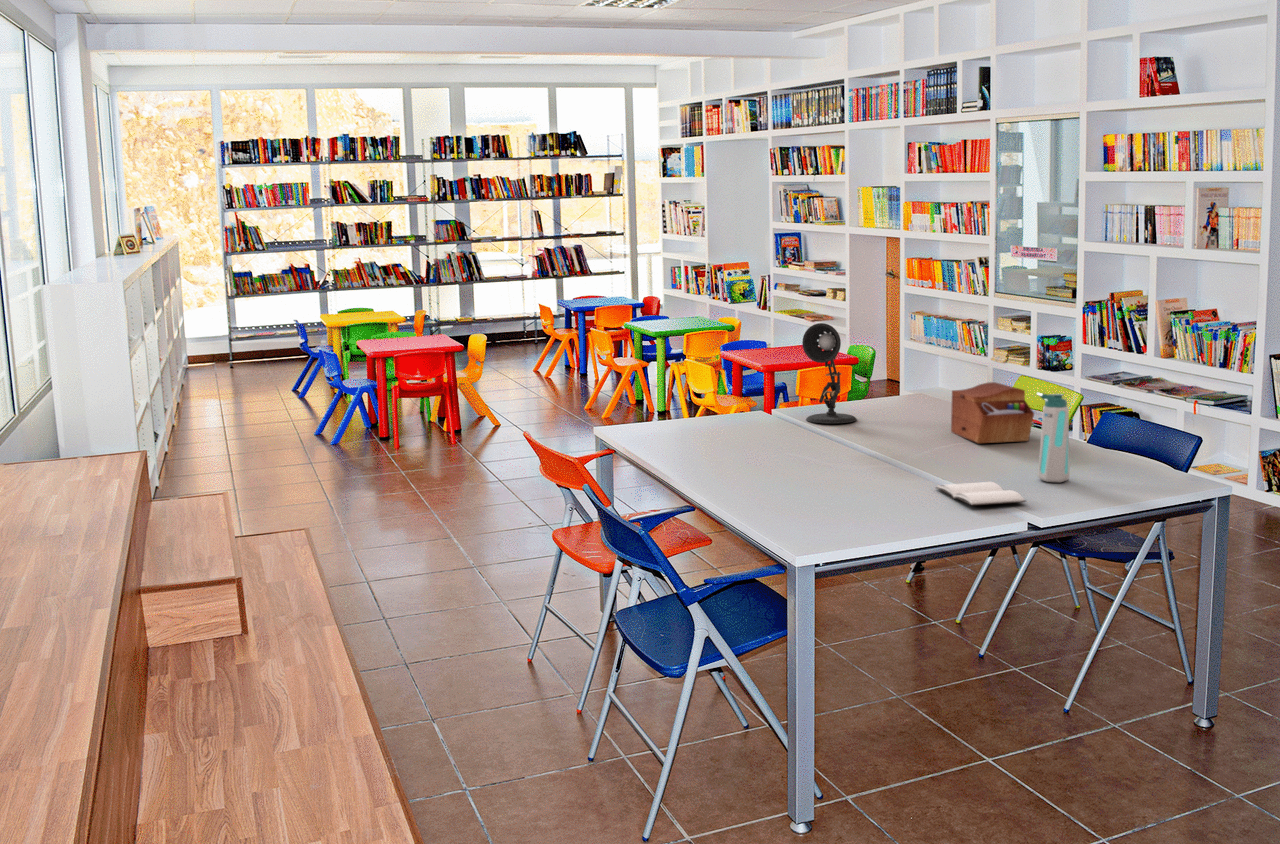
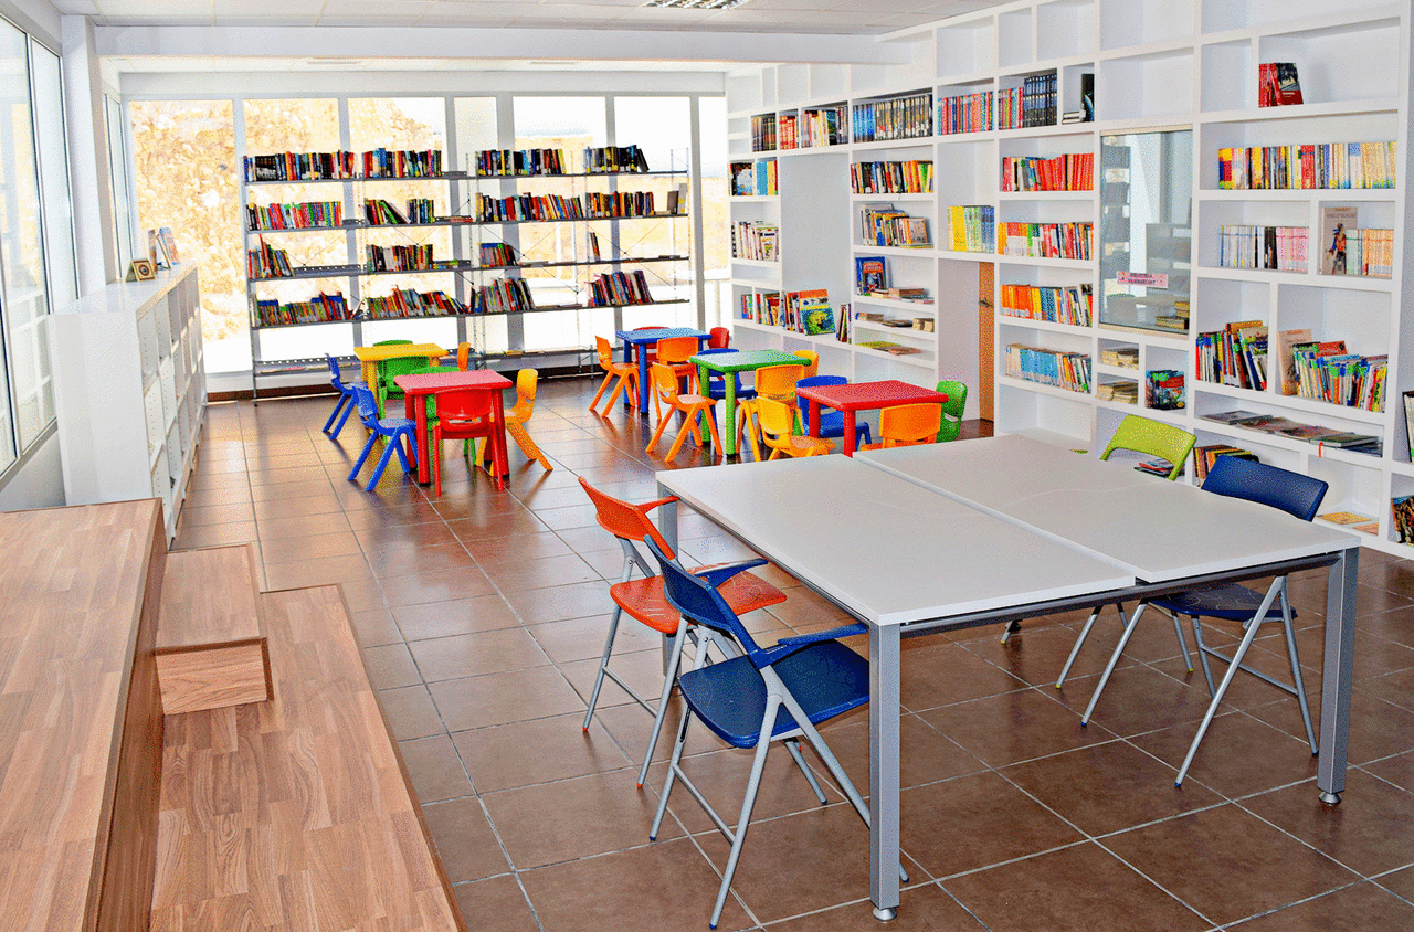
- desk lamp (830, 370)
- water bottle (1052, 436)
- sewing box (990, 412)
- book (979, 492)
